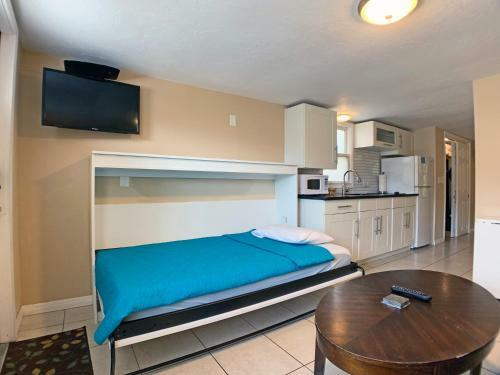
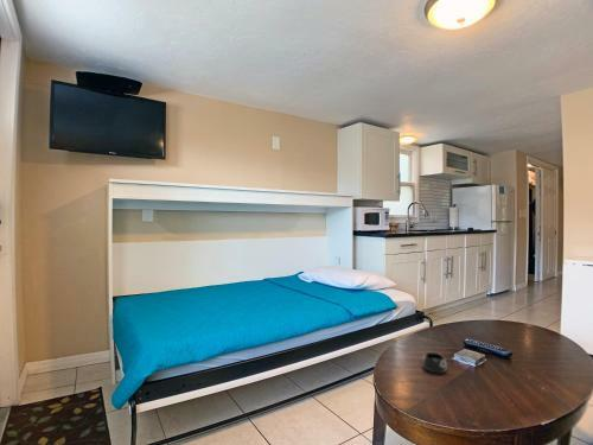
+ mug (435, 361)
